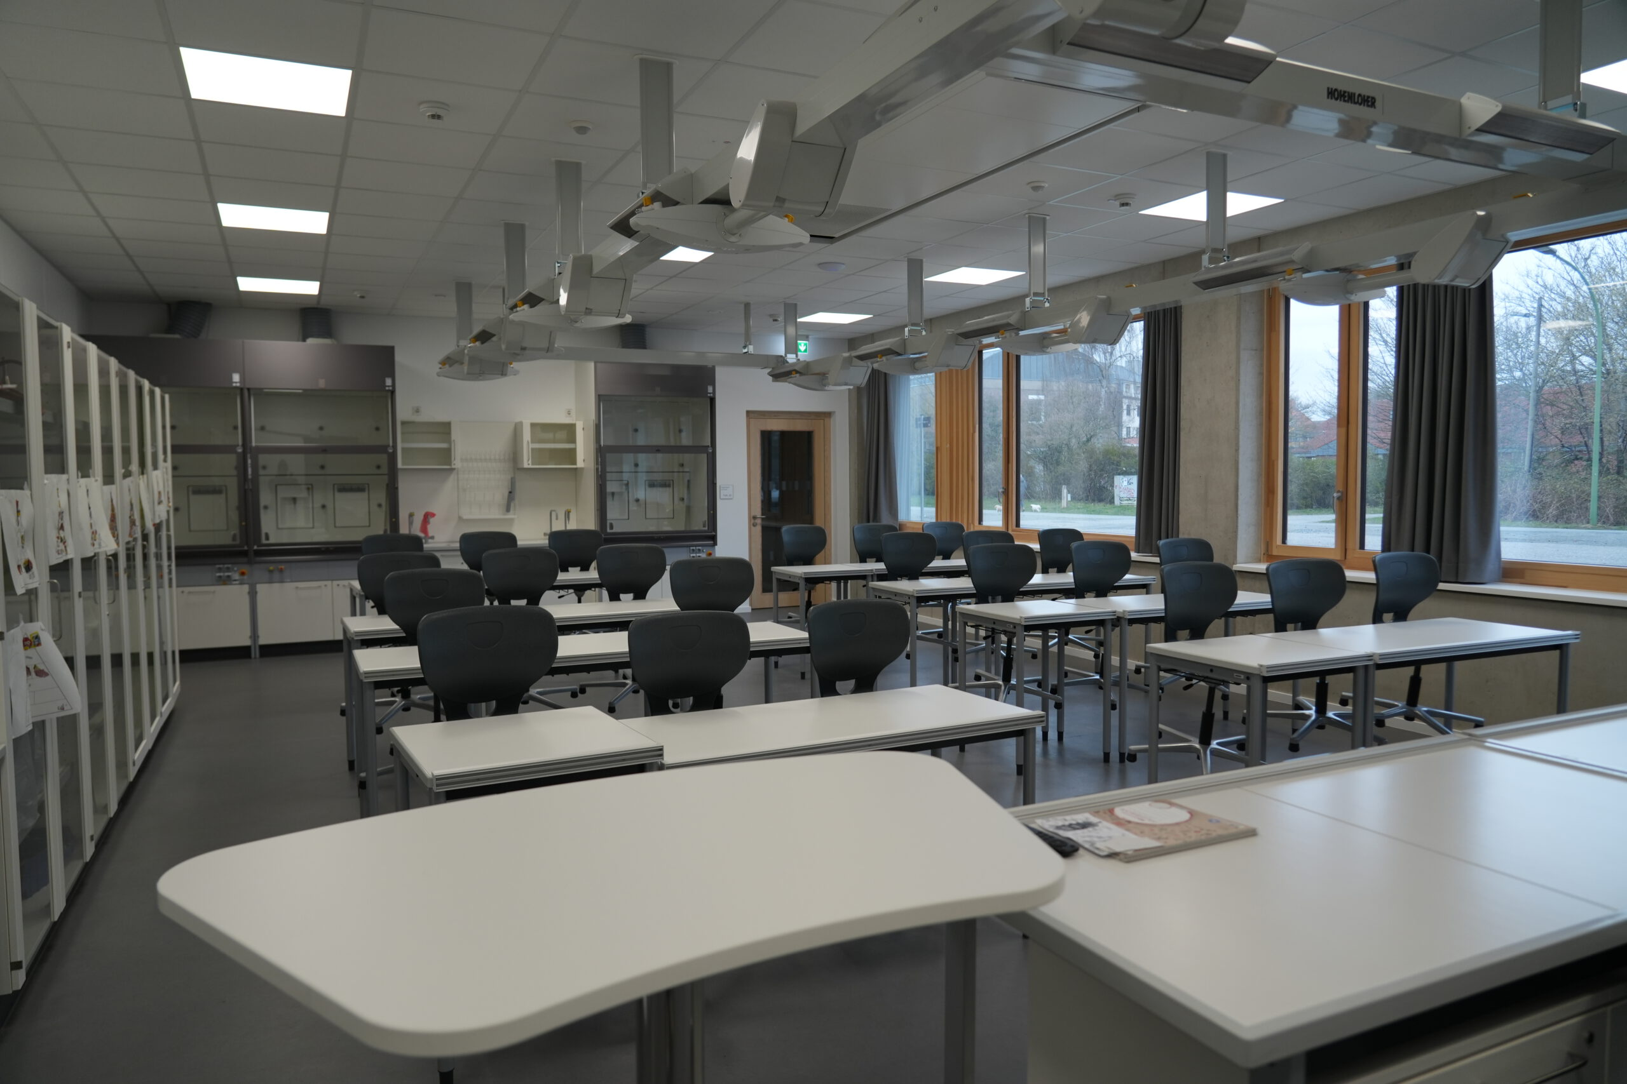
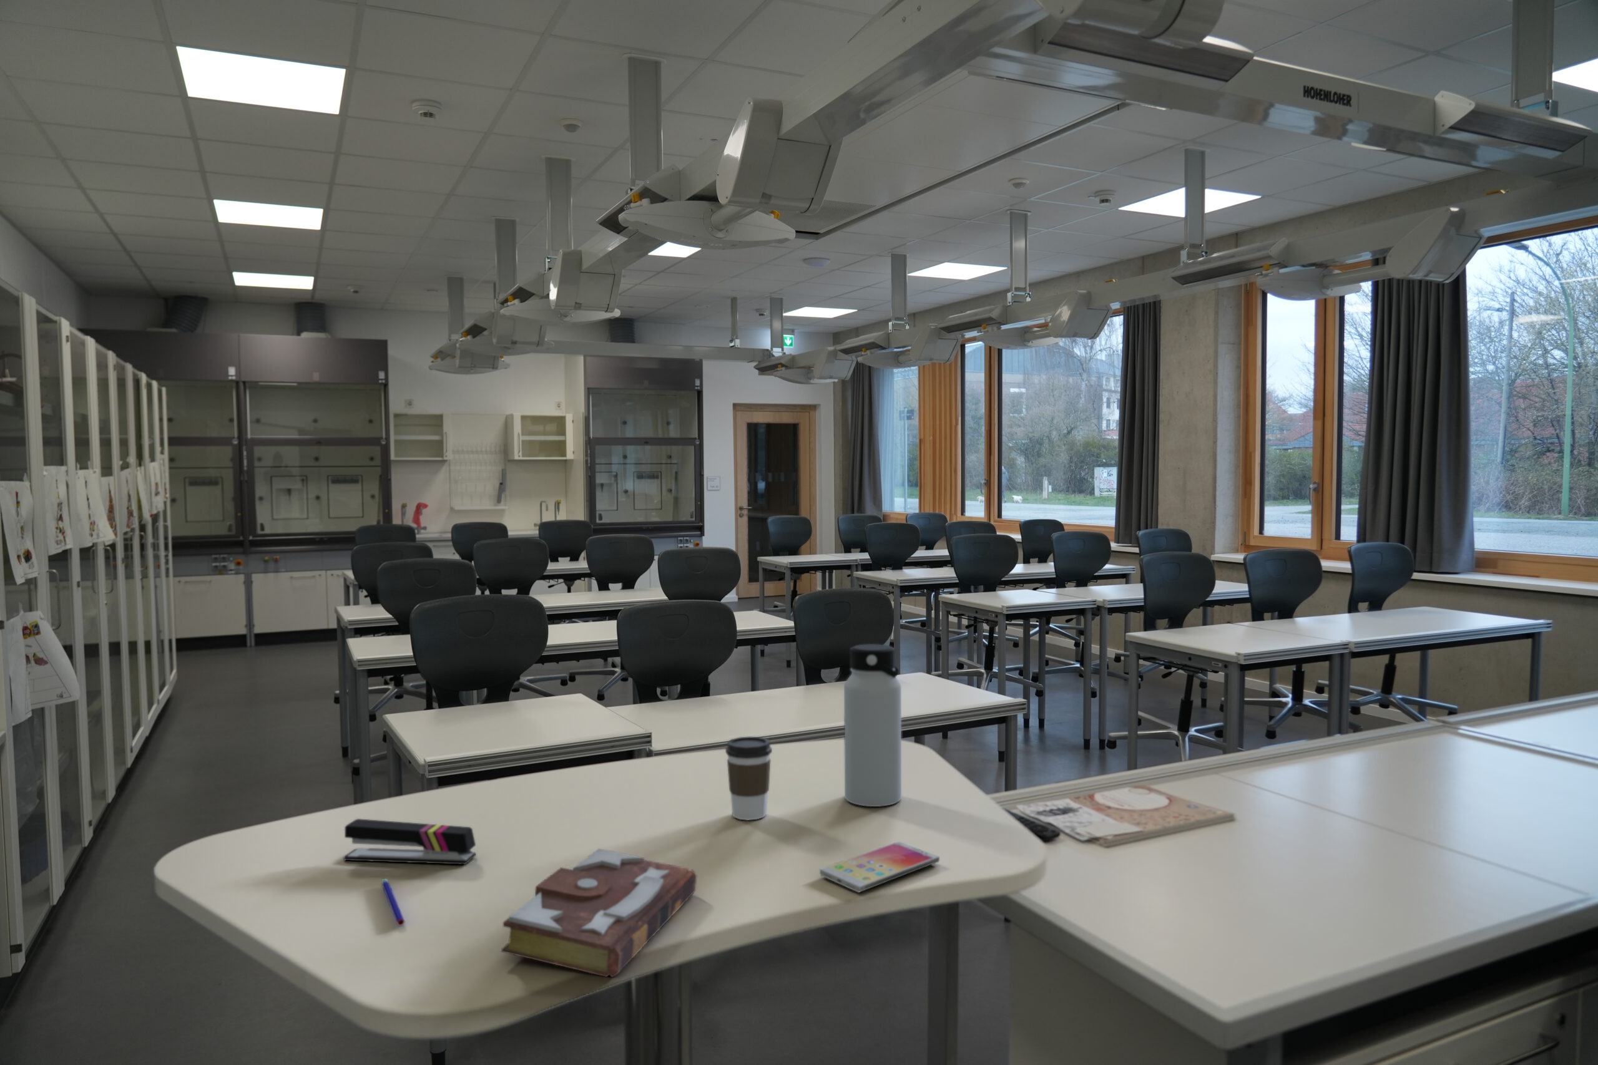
+ book (602, 905)
+ water bottle (873, 723)
+ coffee cup (748, 779)
+ stapler (409, 840)
+ pen (392, 900)
+ smartphone (880, 865)
